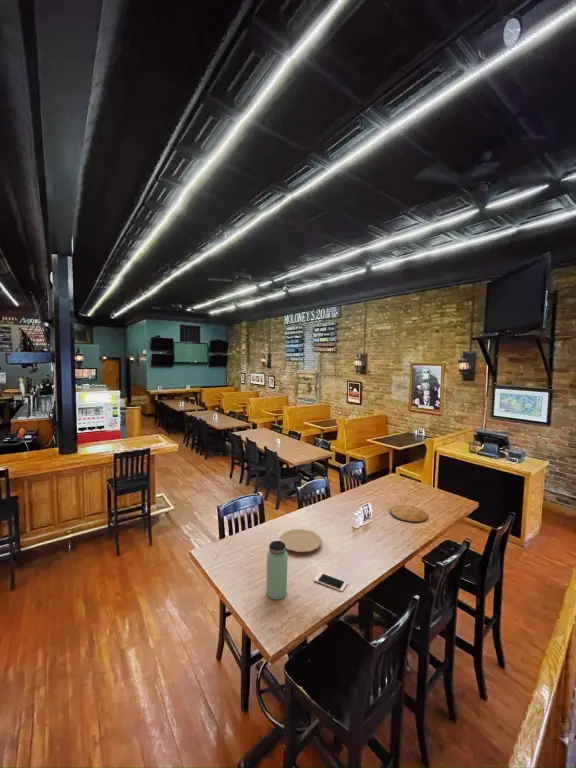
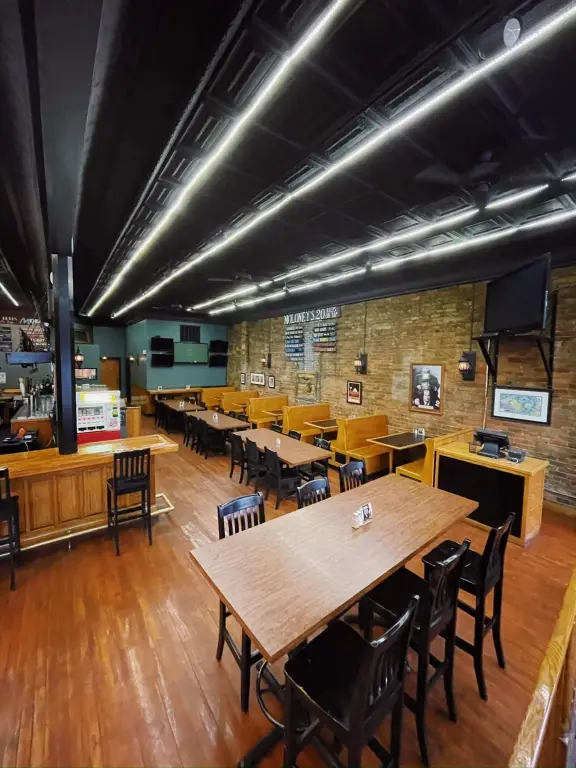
- plate (300, 541)
- bottle (276, 568)
- cell phone (330, 581)
- plate (408, 510)
